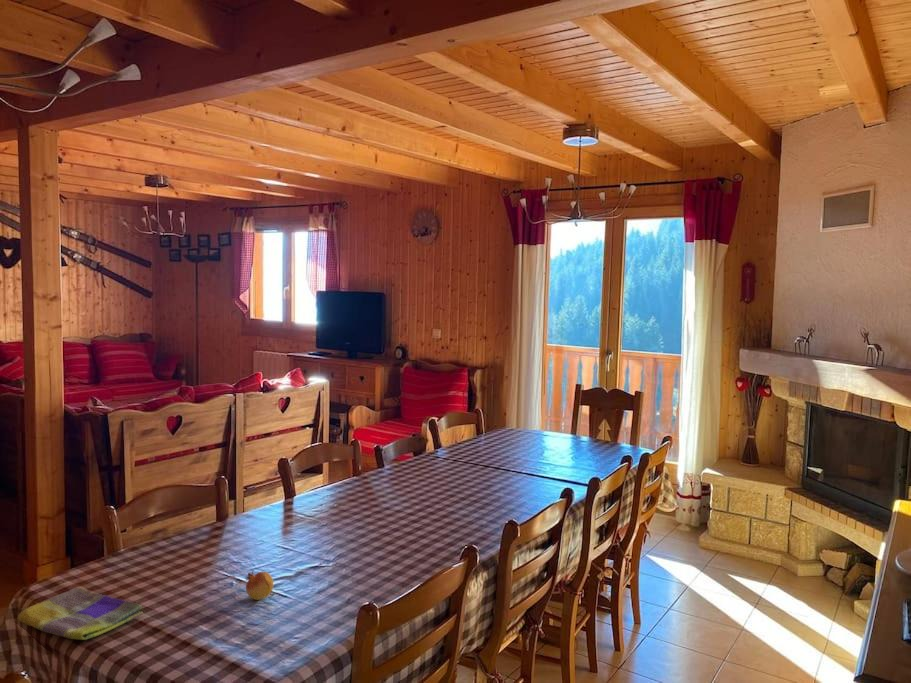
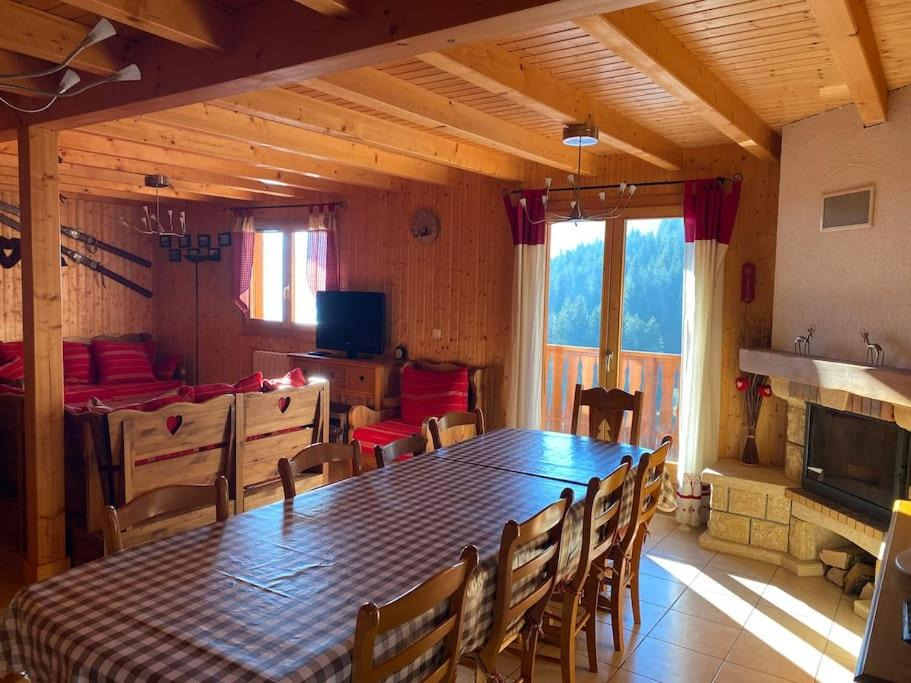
- dish towel (80, 612)
- fruit (259, 584)
